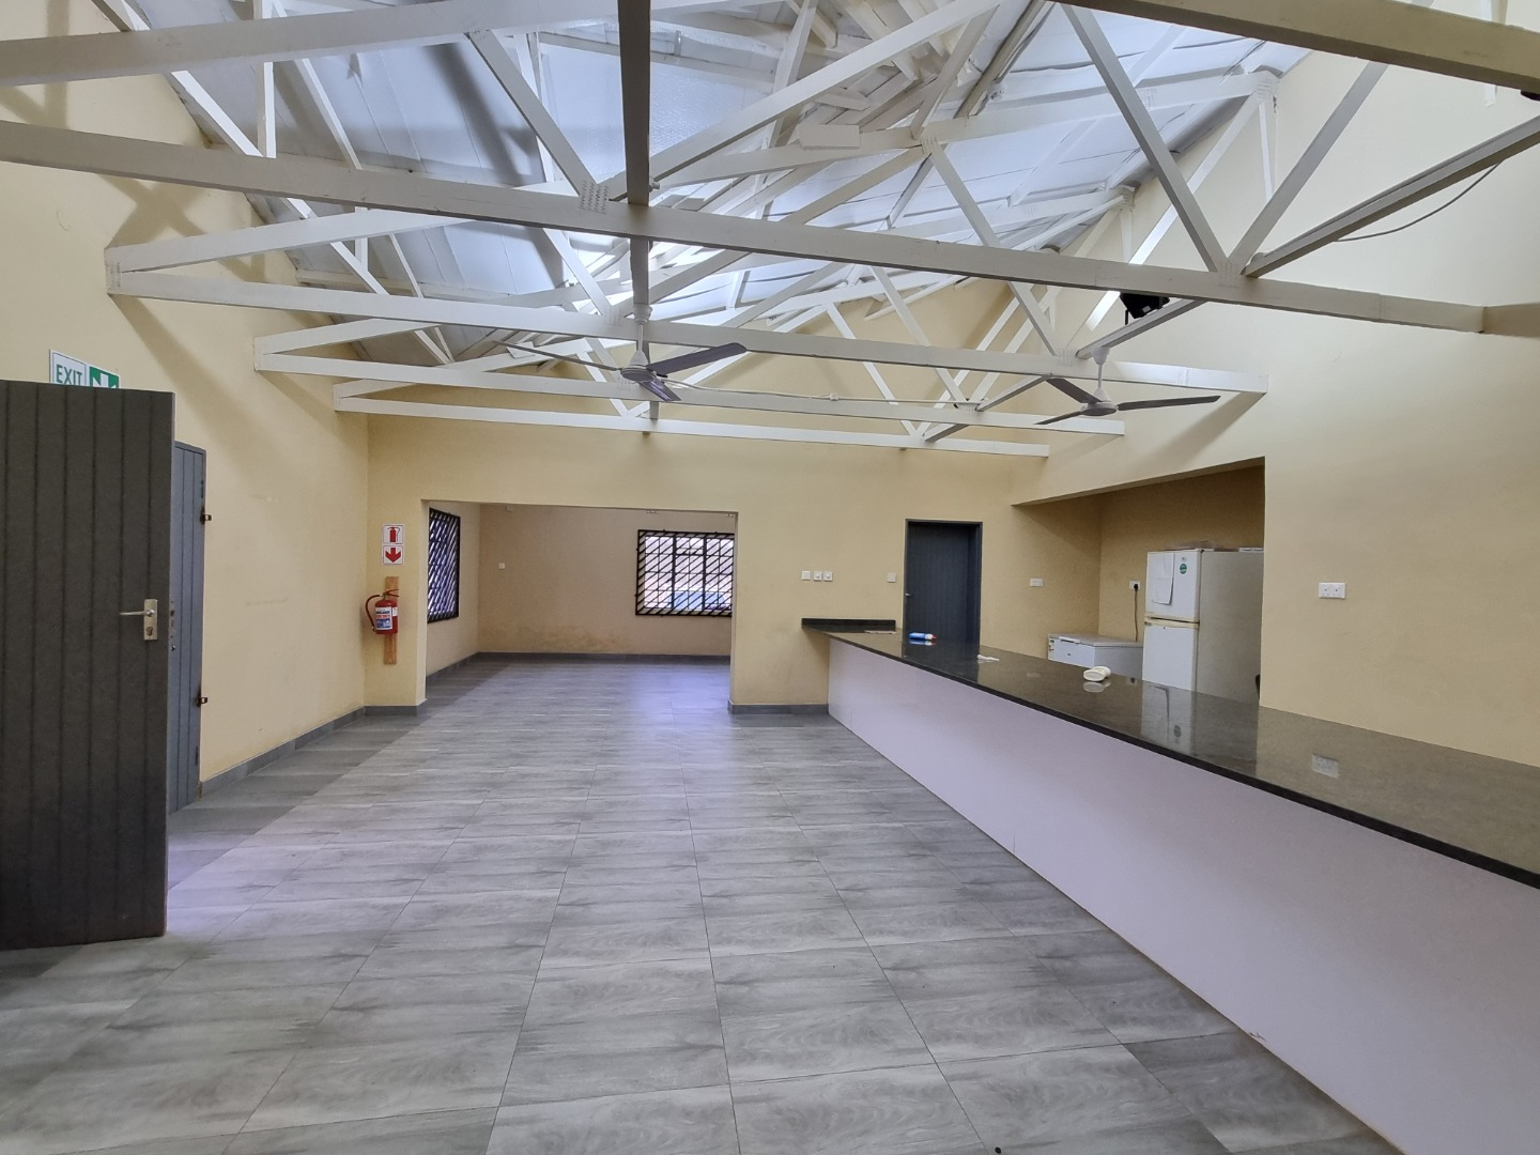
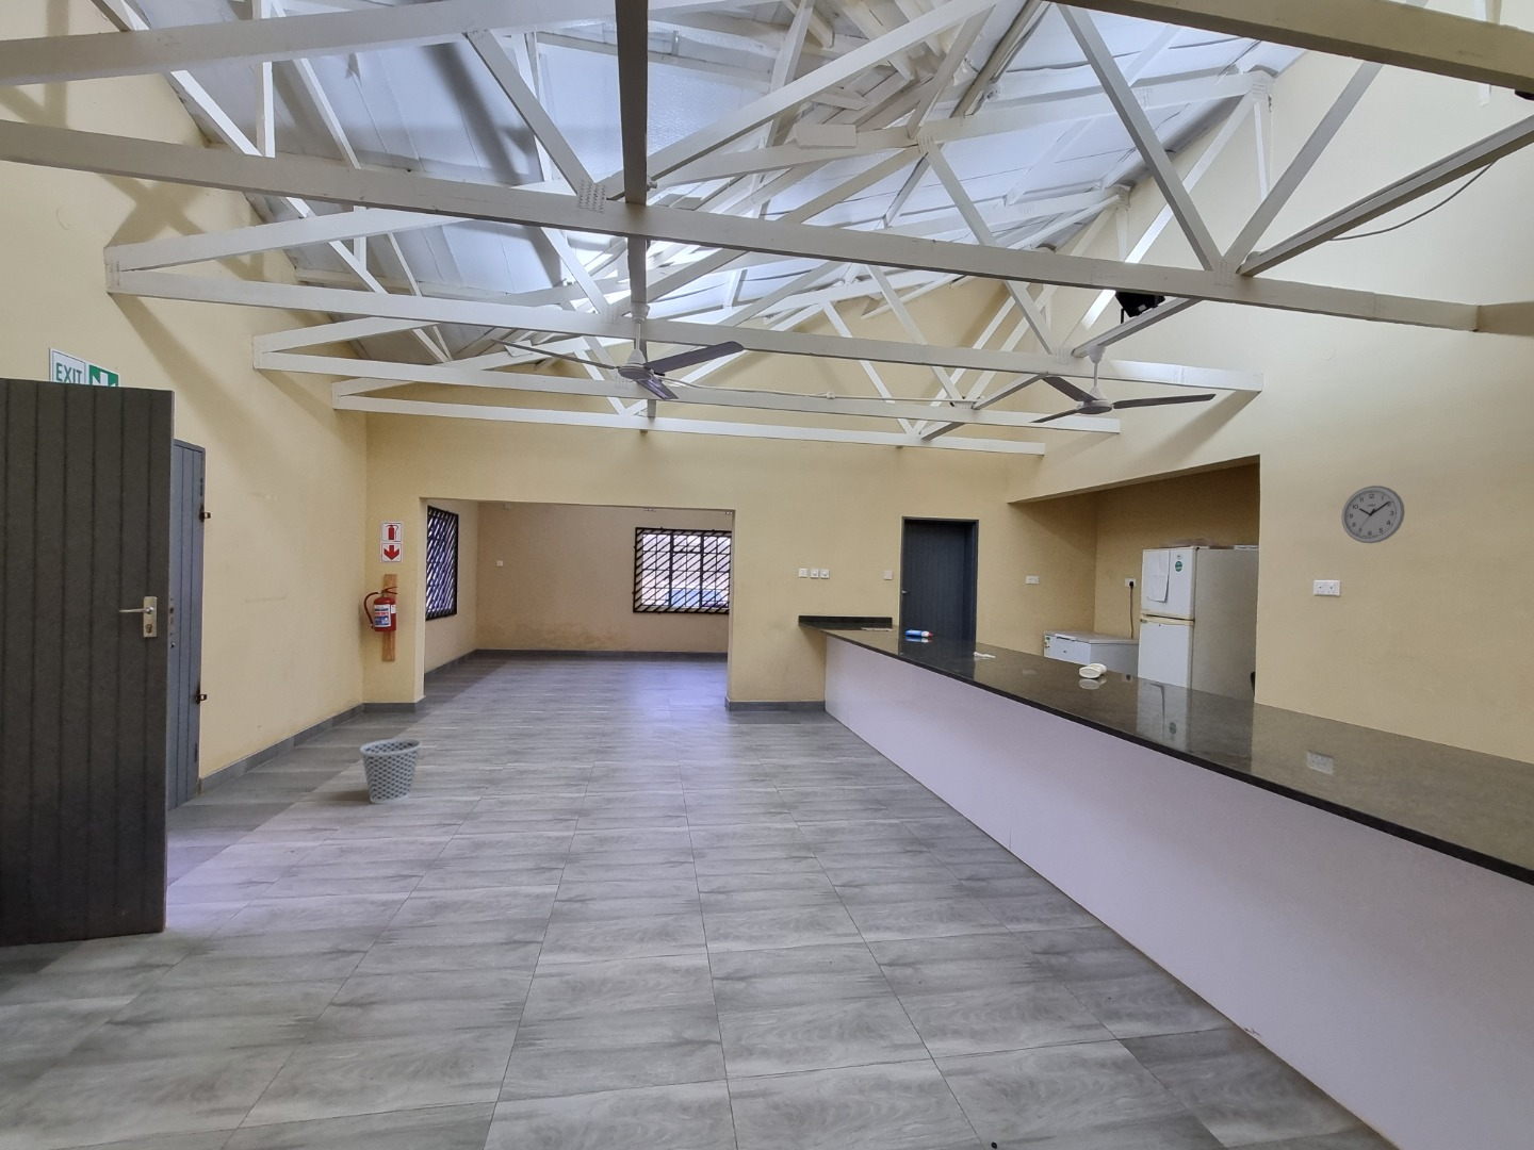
+ wastebasket (390, 771)
+ wall clock (1370, 515)
